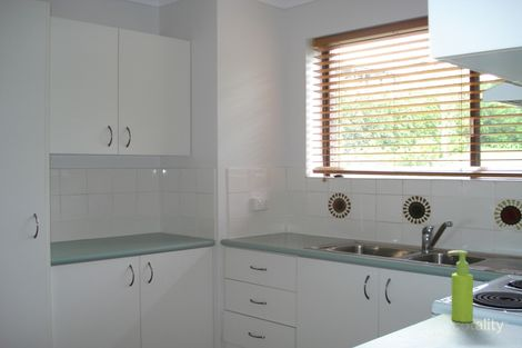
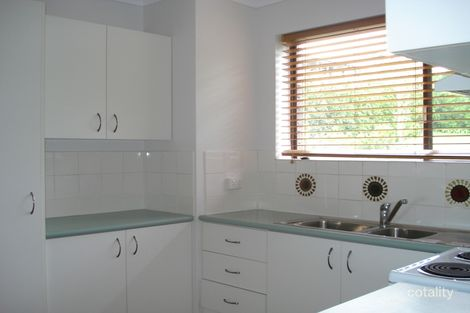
- soap dispenser (460, 285)
